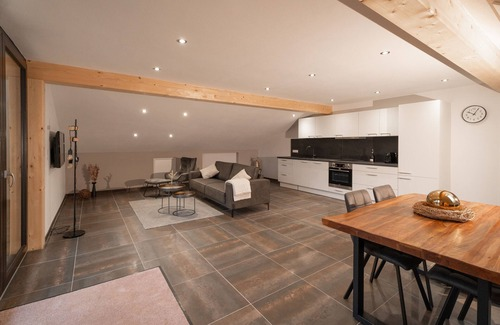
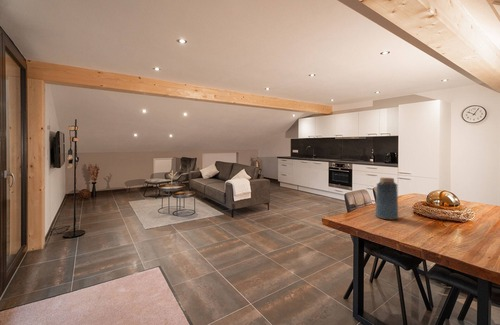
+ vase (386, 197)
